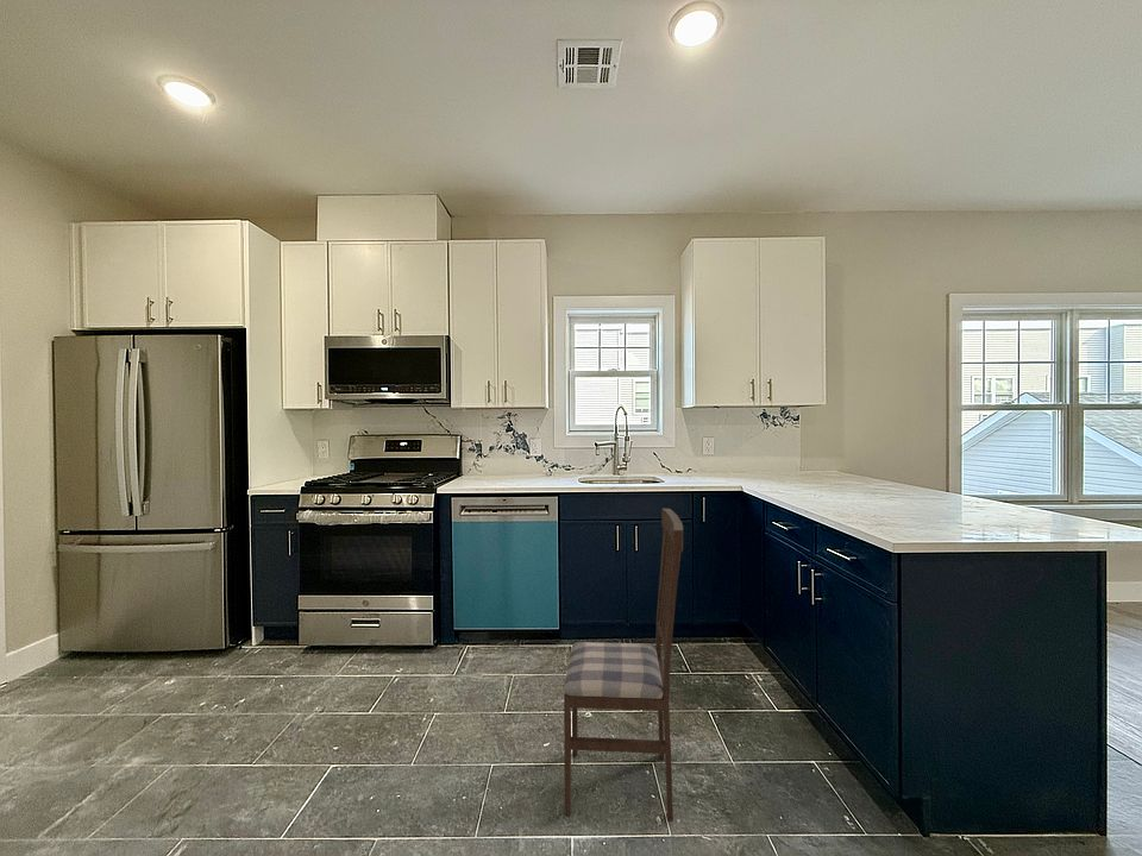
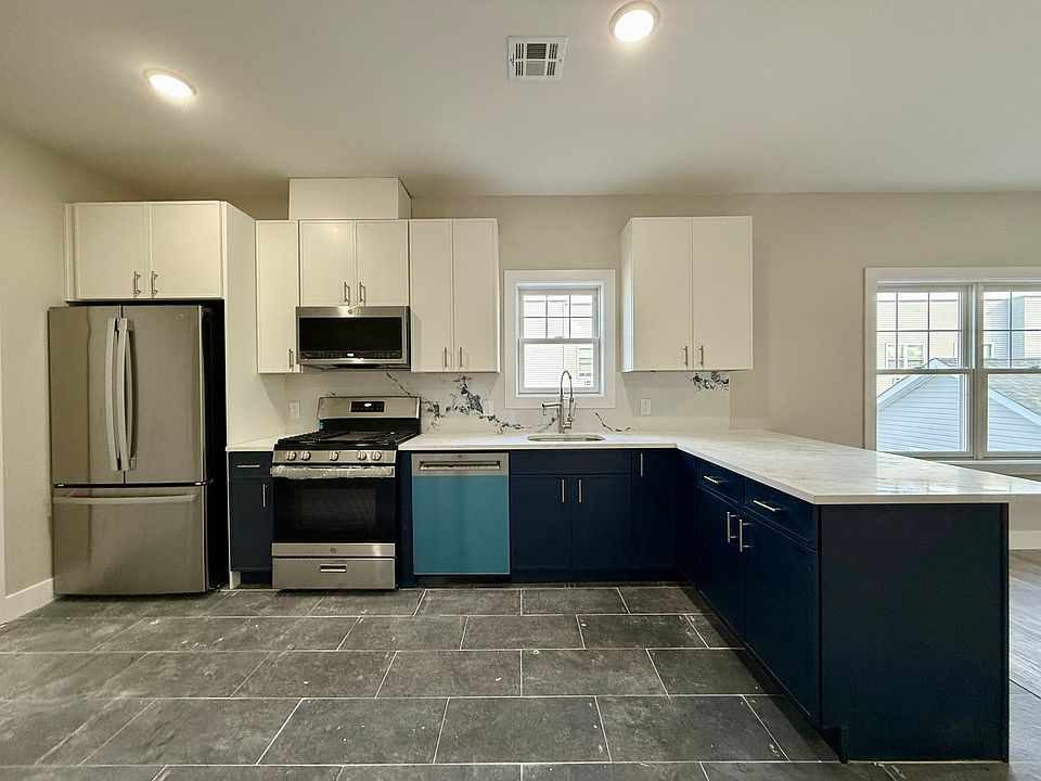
- dining chair (623, 650)
